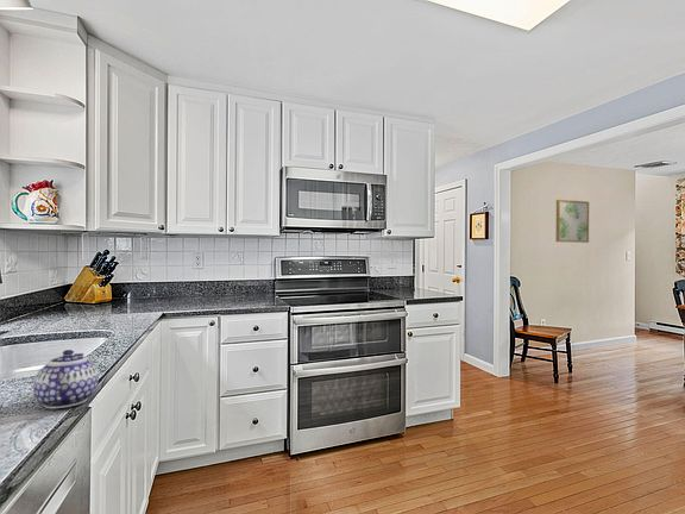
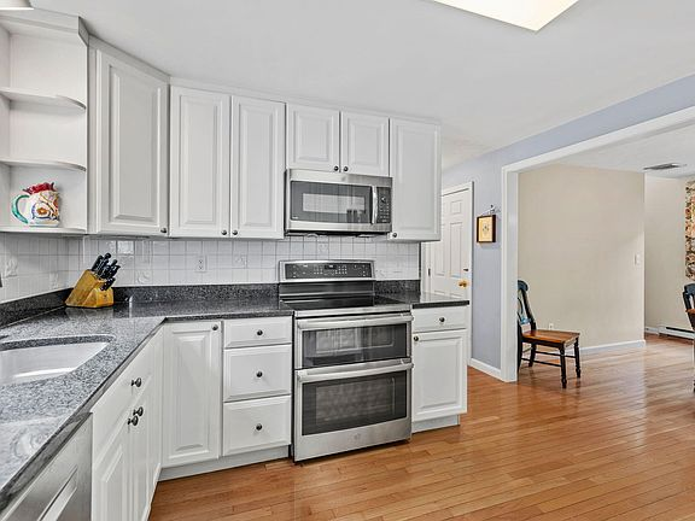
- wall art (572, 221)
- teapot (67, 376)
